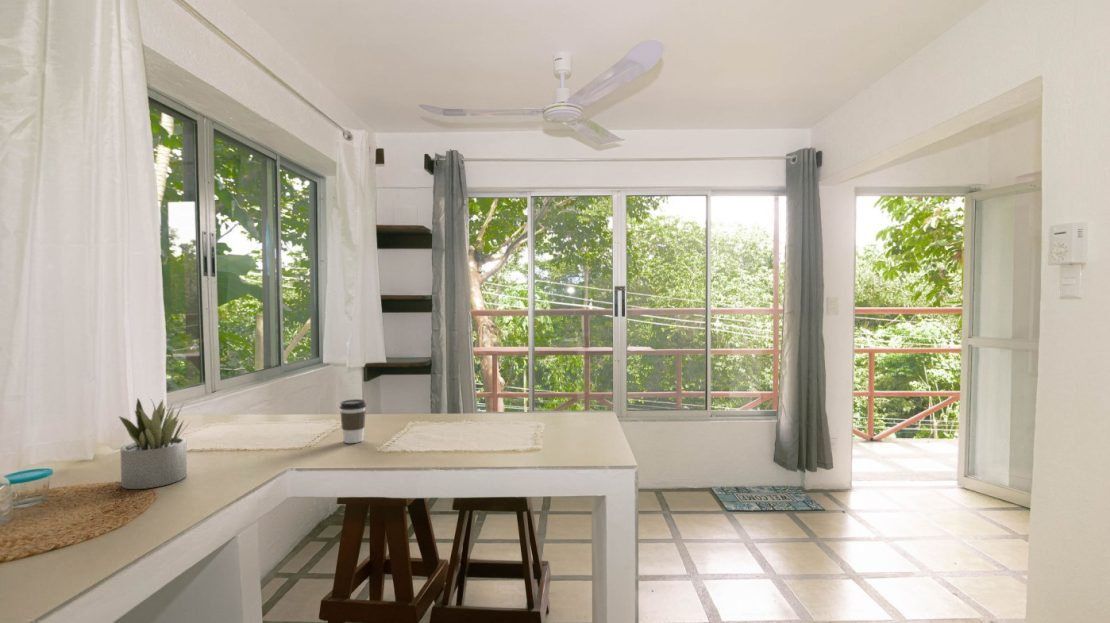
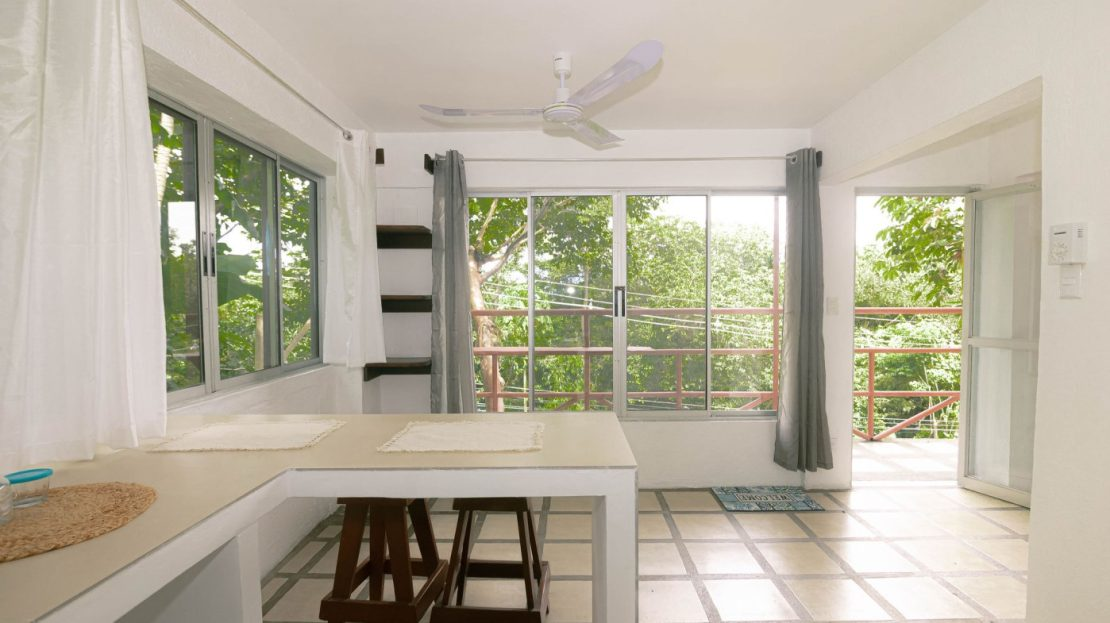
- coffee cup (353, 421)
- succulent plant (154, 438)
